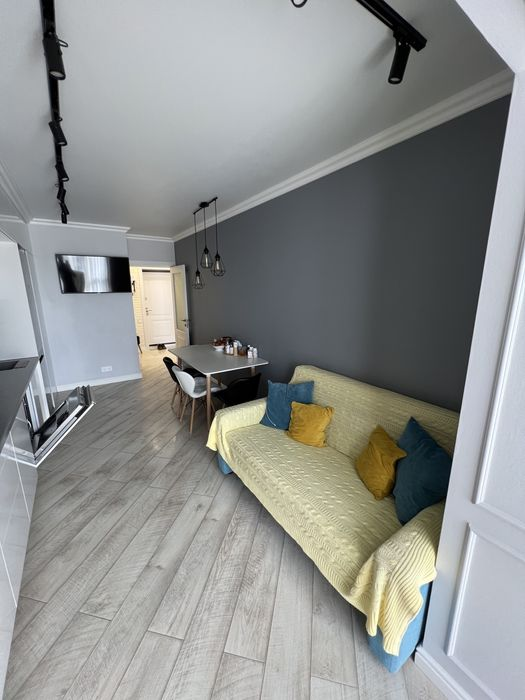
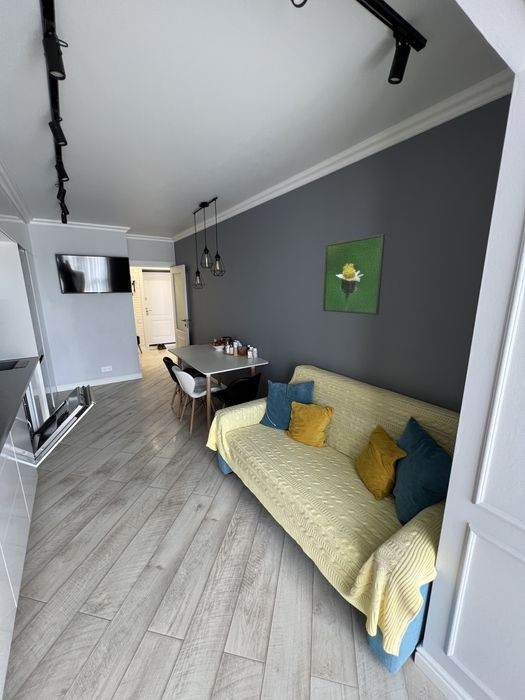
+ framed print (350, 277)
